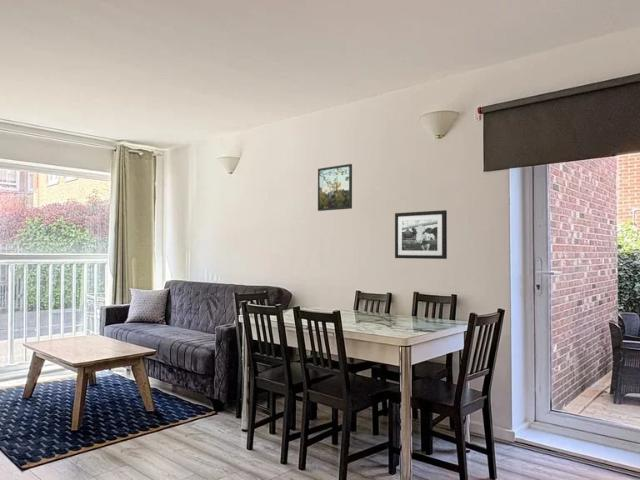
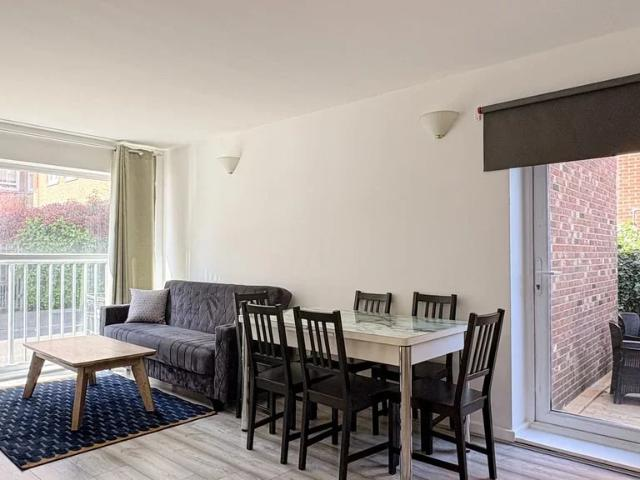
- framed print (334, 188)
- picture frame (419, 235)
